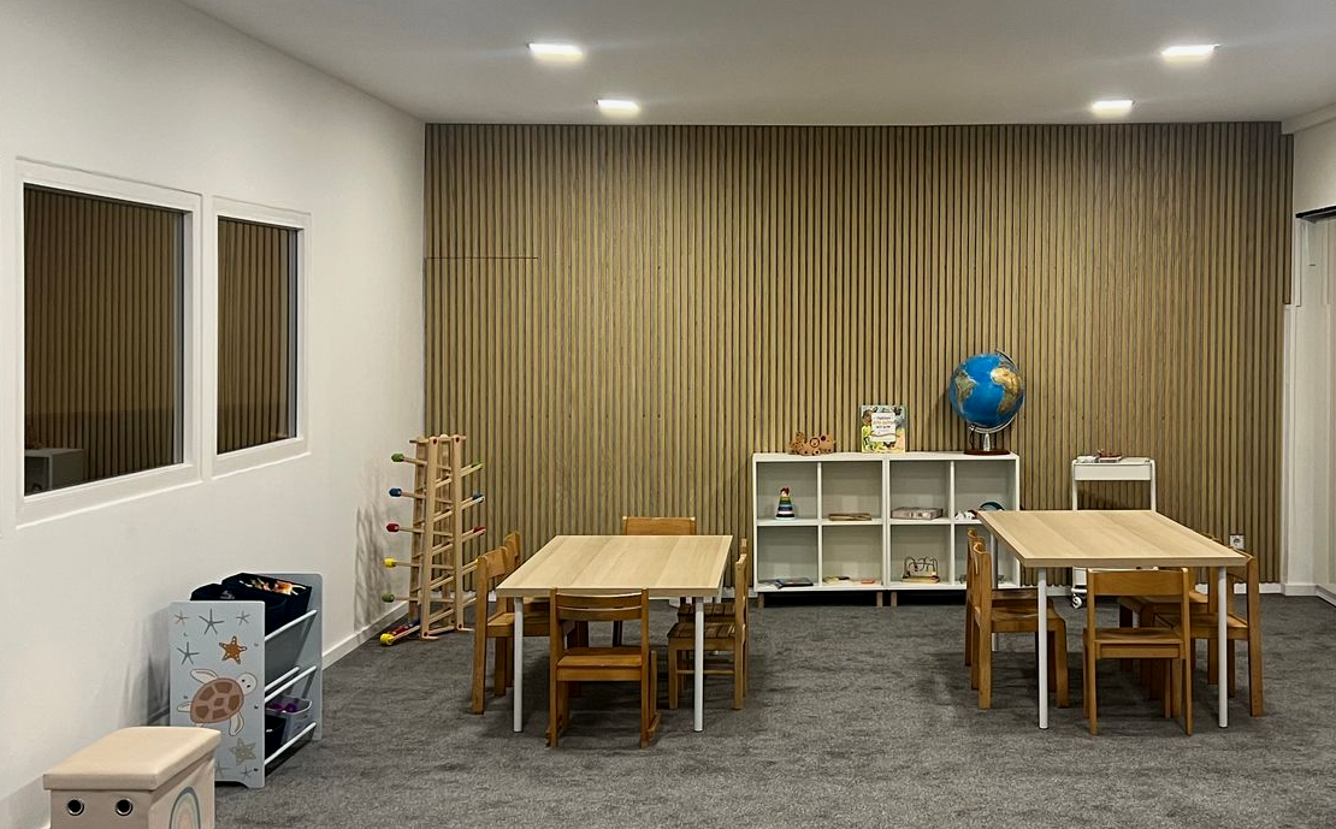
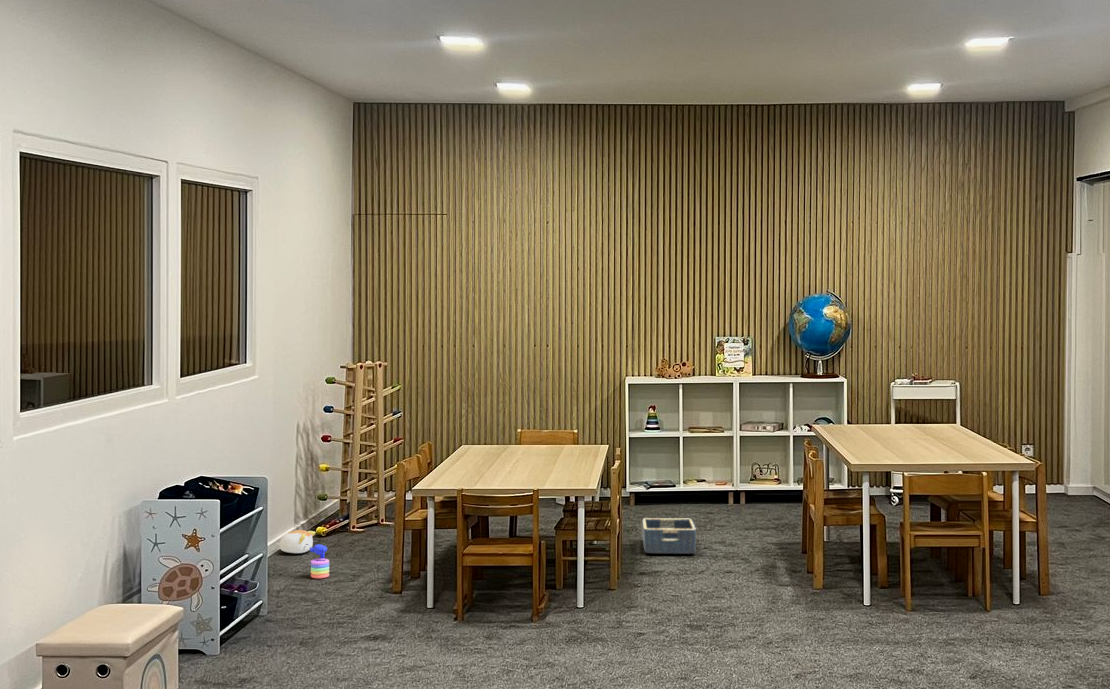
+ plush toy (293, 541)
+ stacking toy (318, 560)
+ basket (668, 535)
